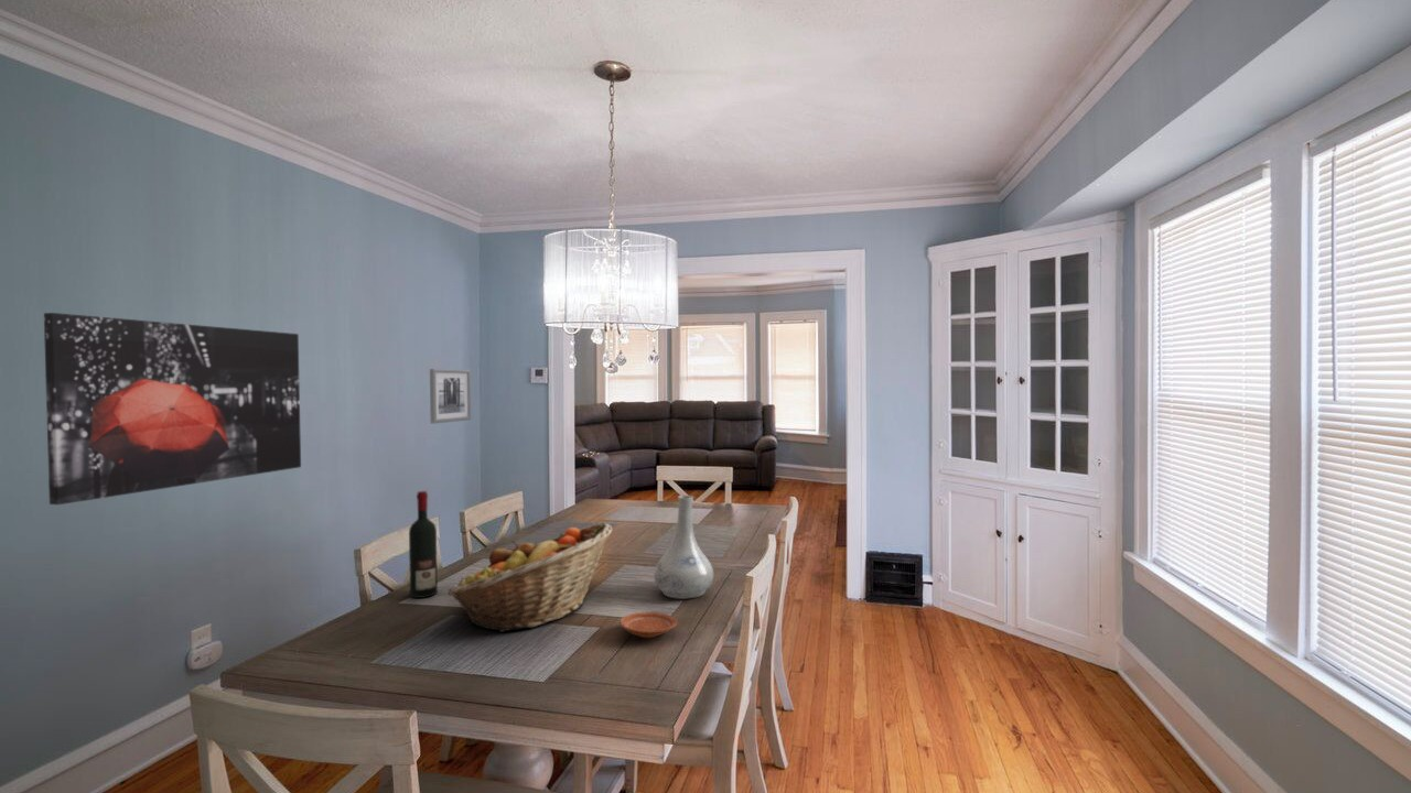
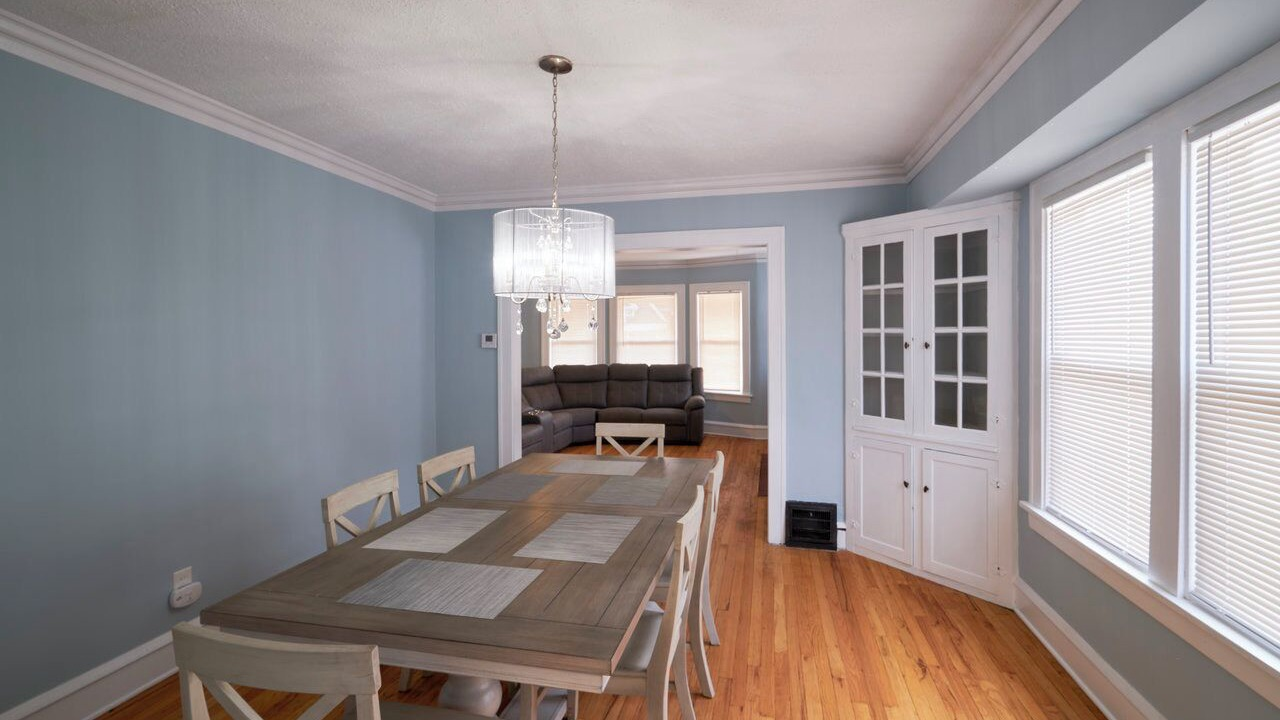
- wall art (451, 395)
- wall art (195, 403)
- fruit basket (537, 569)
- alcohol (422, 543)
- plate (648, 626)
- vase (683, 544)
